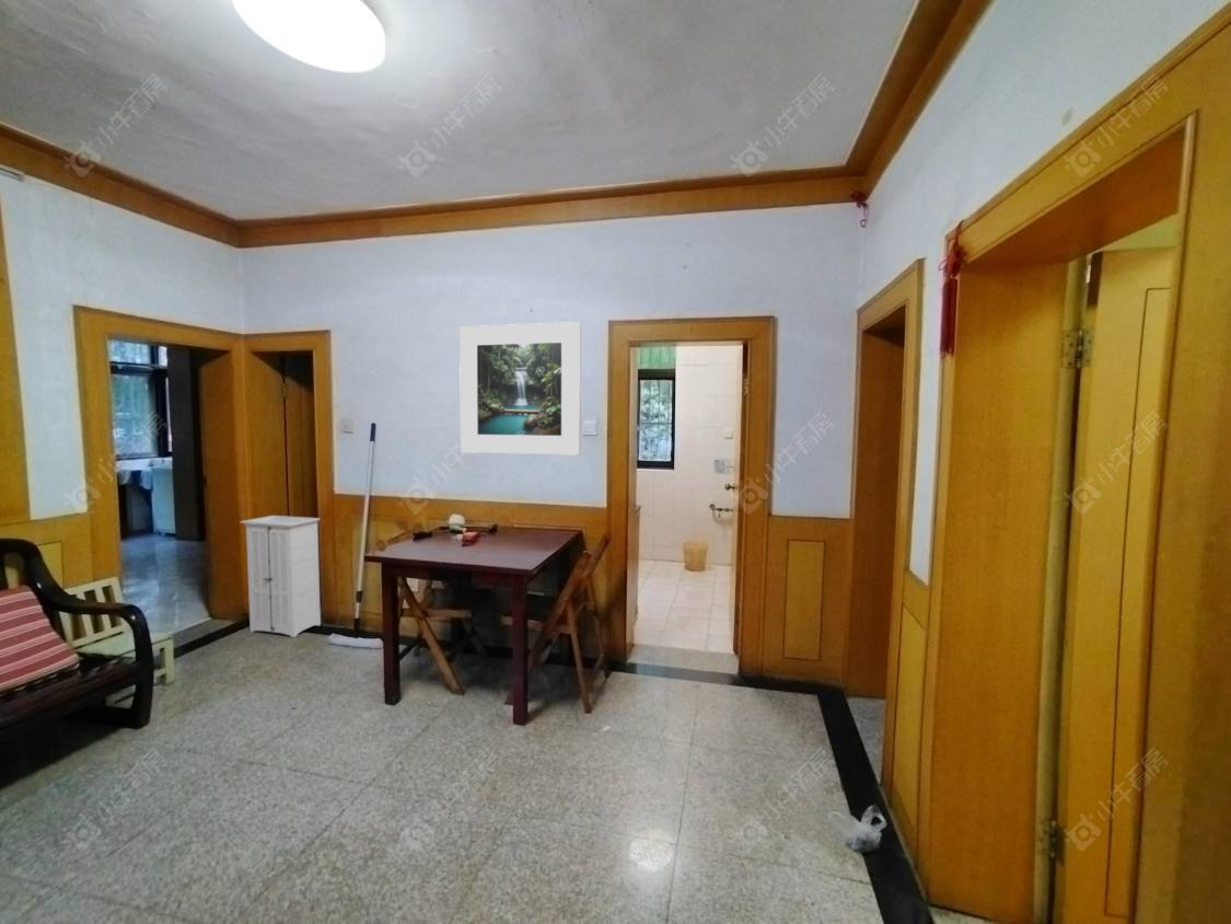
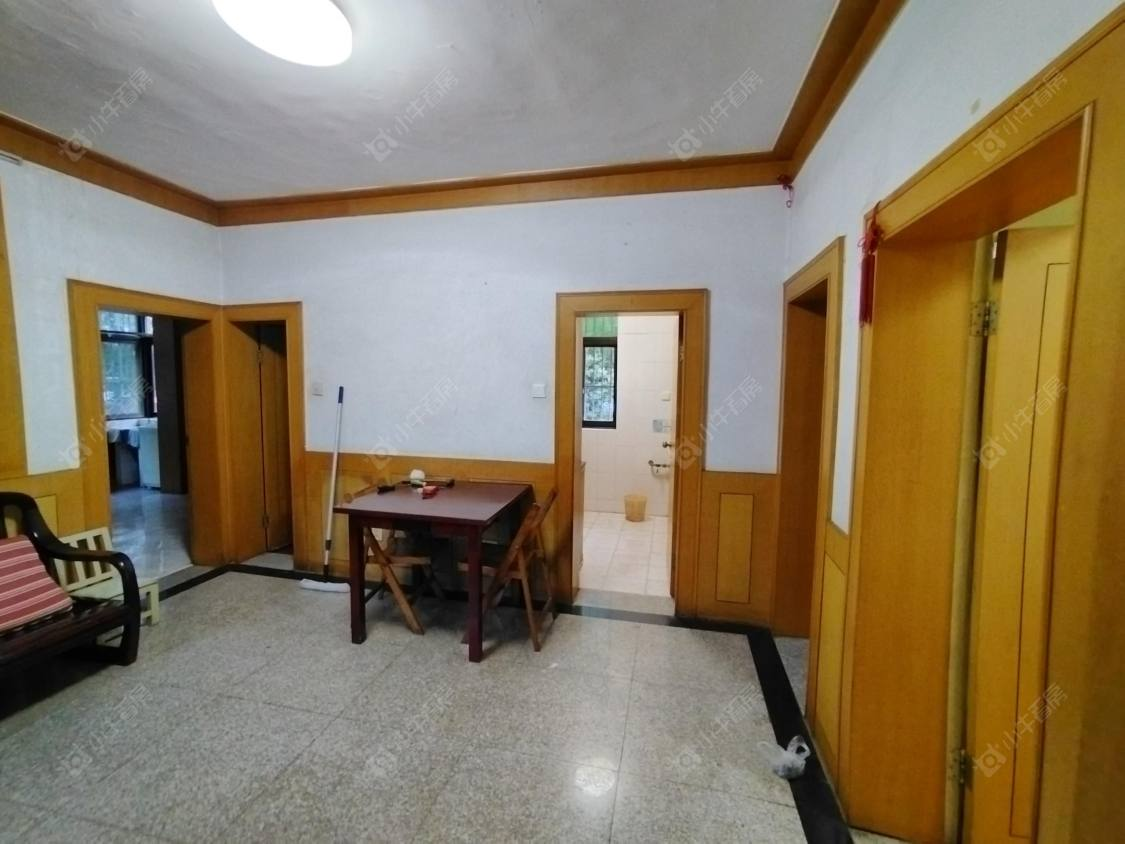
- storage cabinet (282, 574)
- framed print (519, 389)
